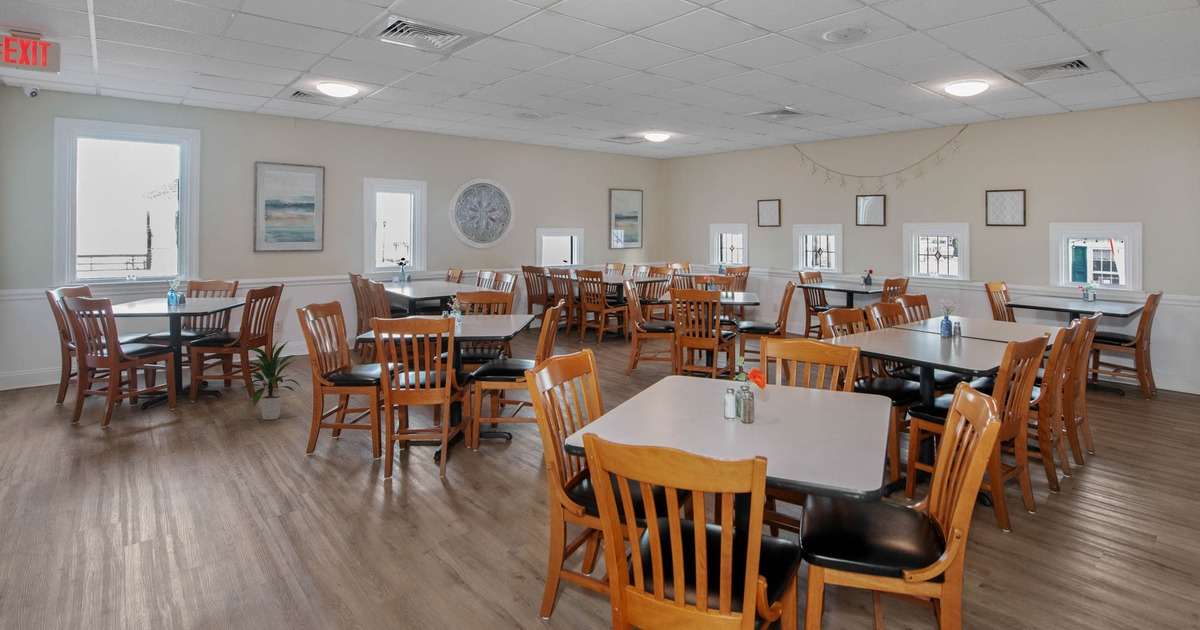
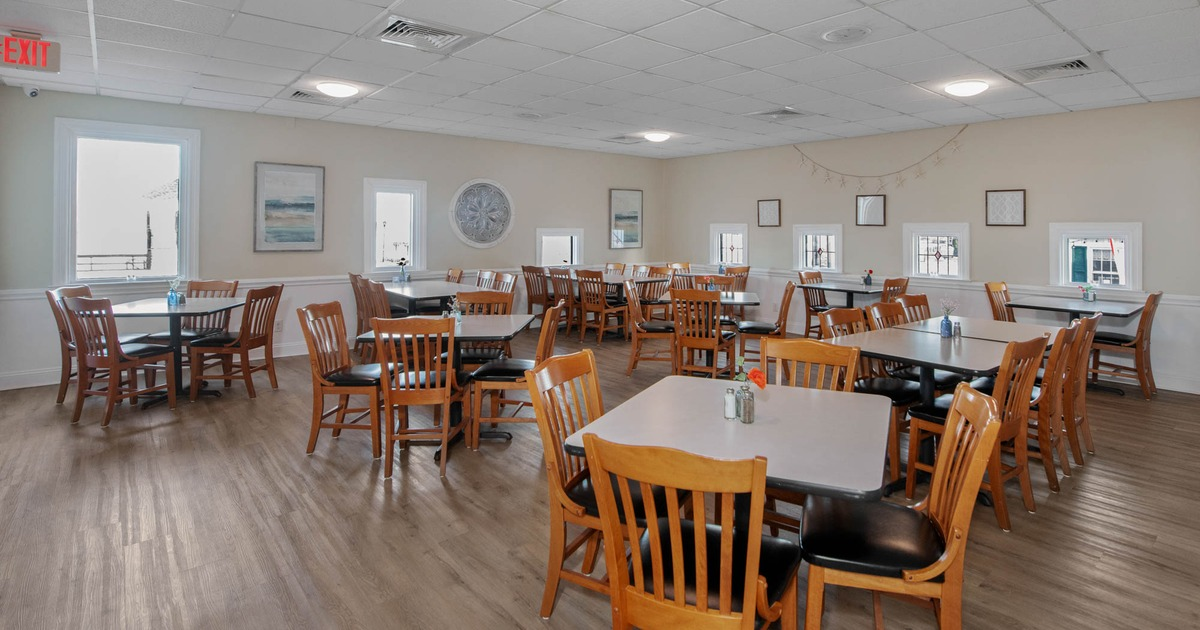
- indoor plant (268, 379)
